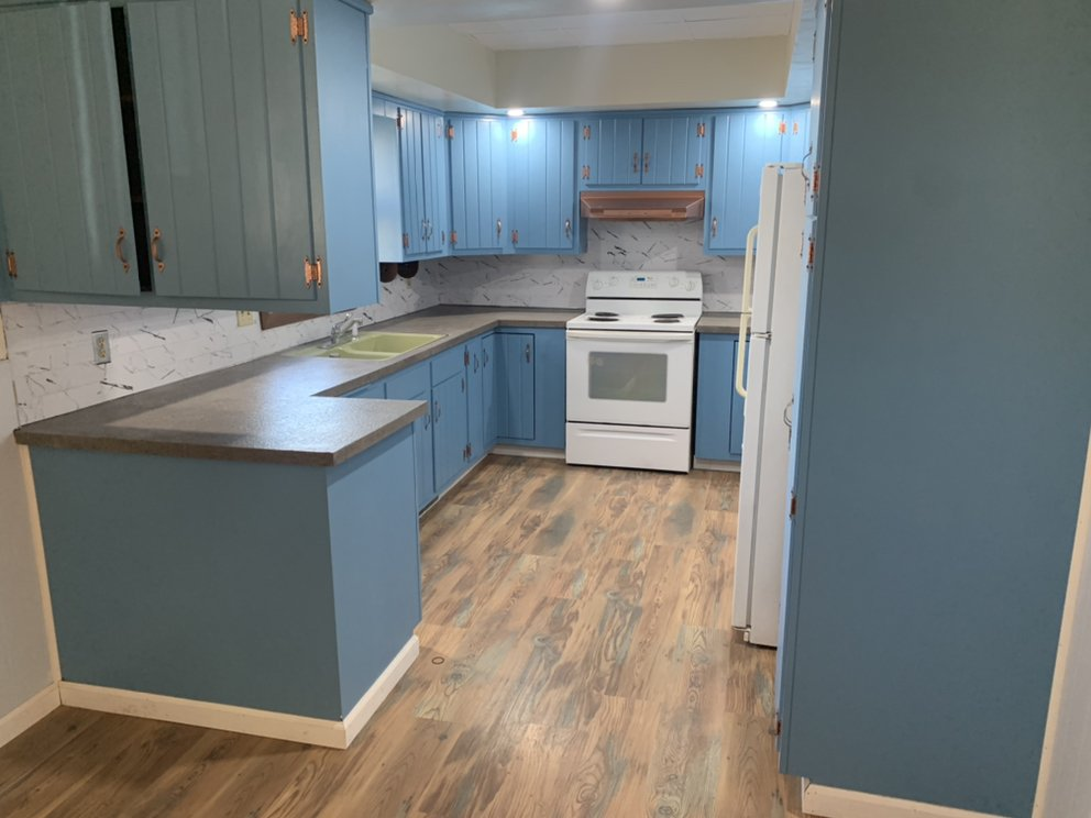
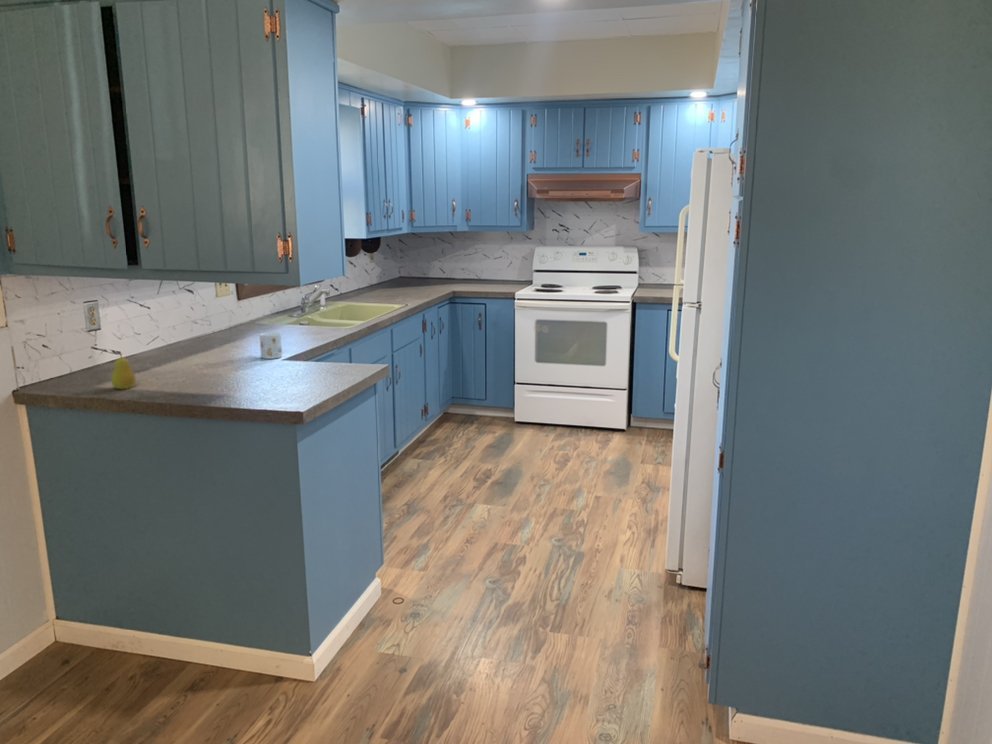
+ mug (271, 344)
+ fruit (122, 370)
